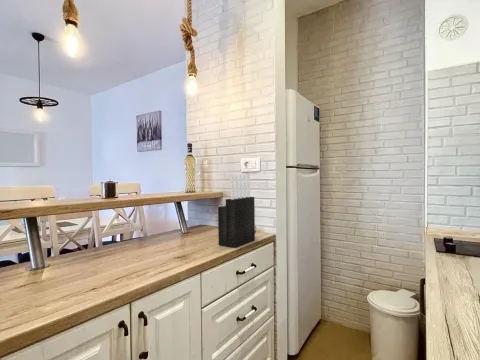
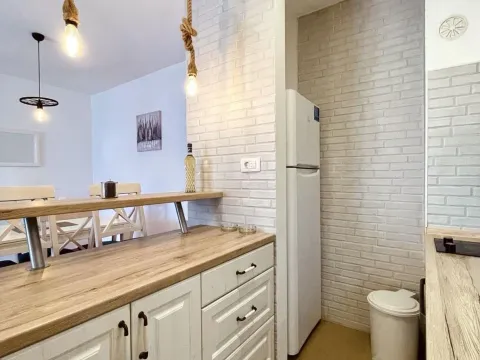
- knife block (235, 208)
